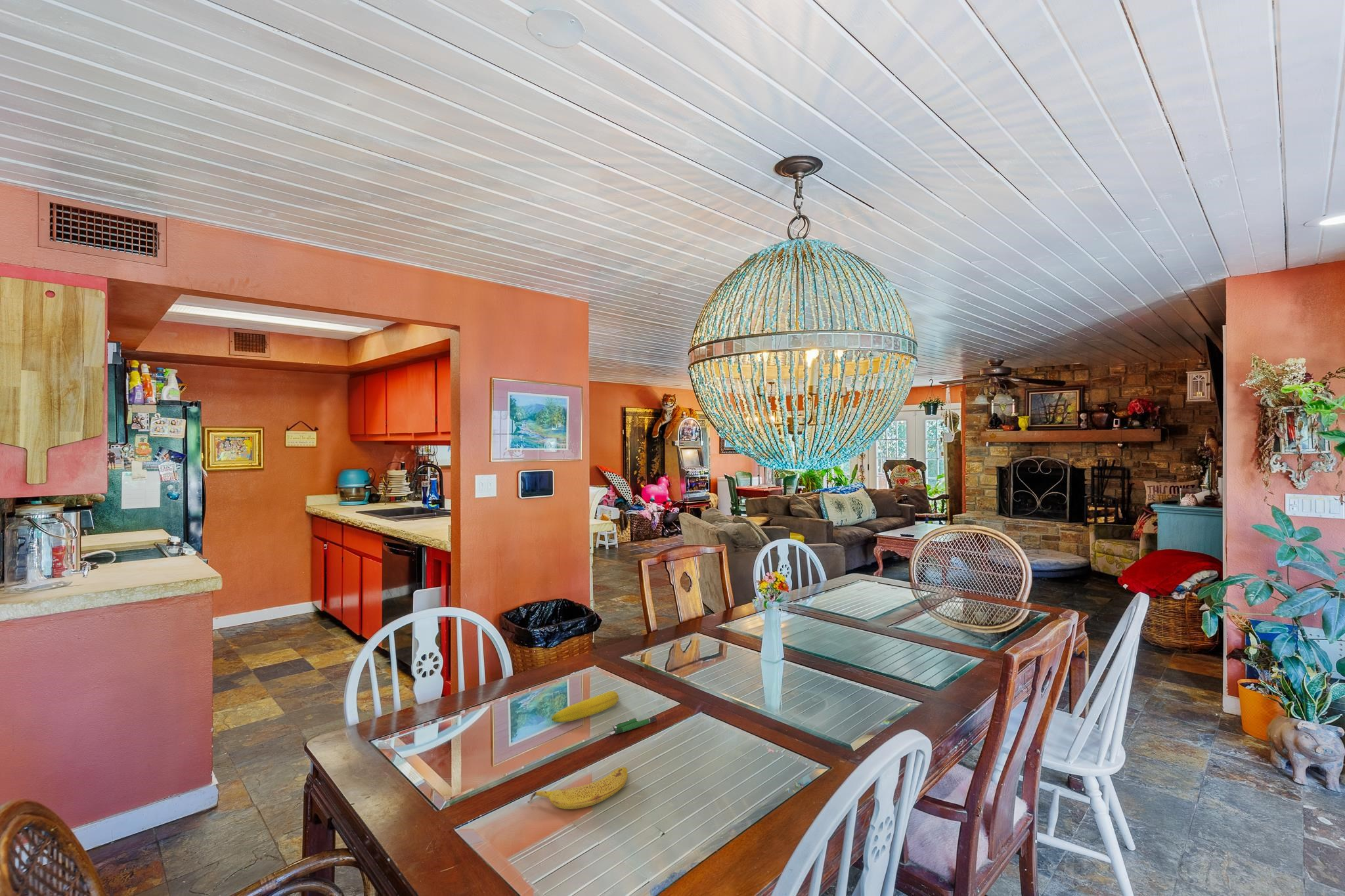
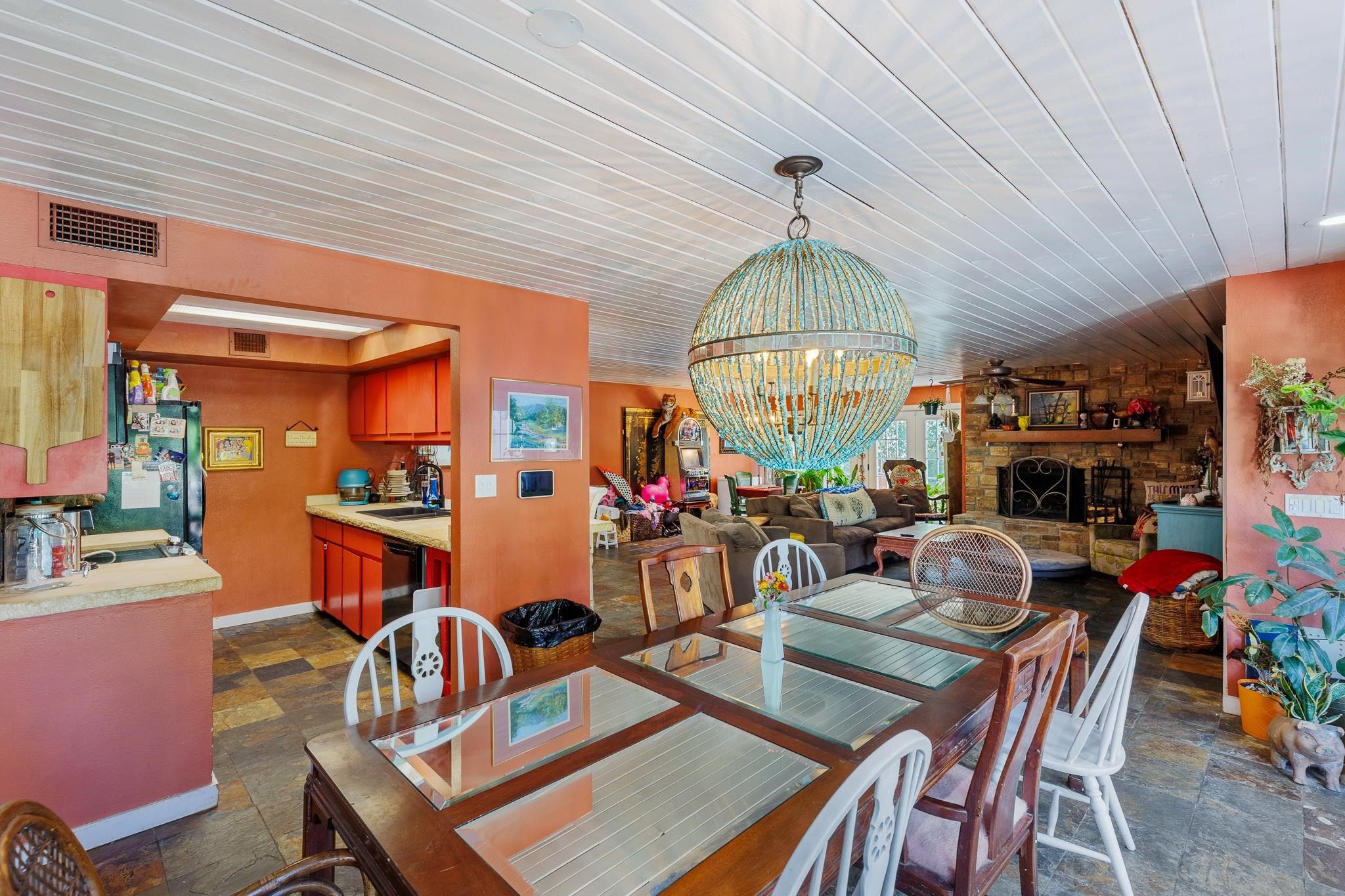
- fruit (590, 704)
- fruit (584, 787)
- pen (630, 724)
